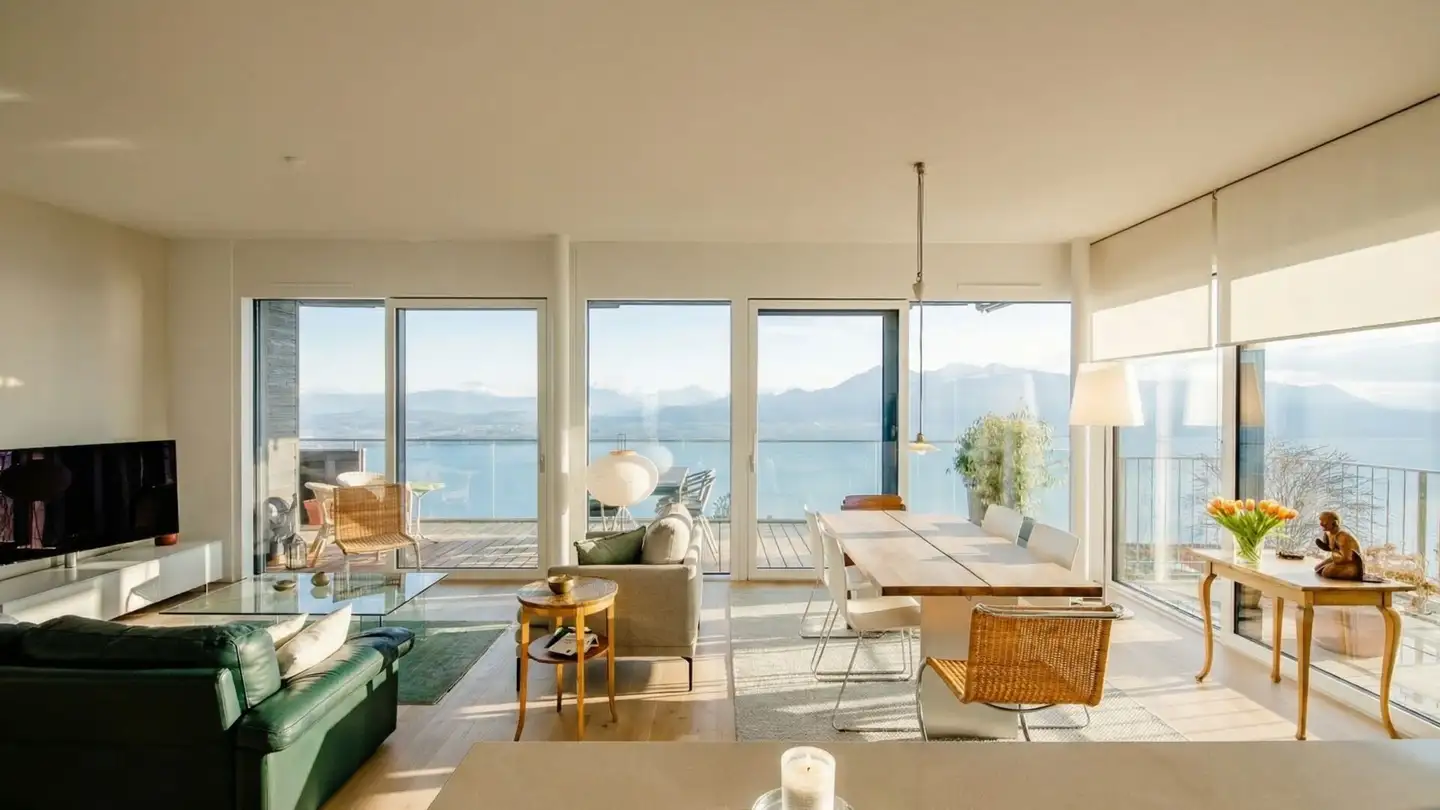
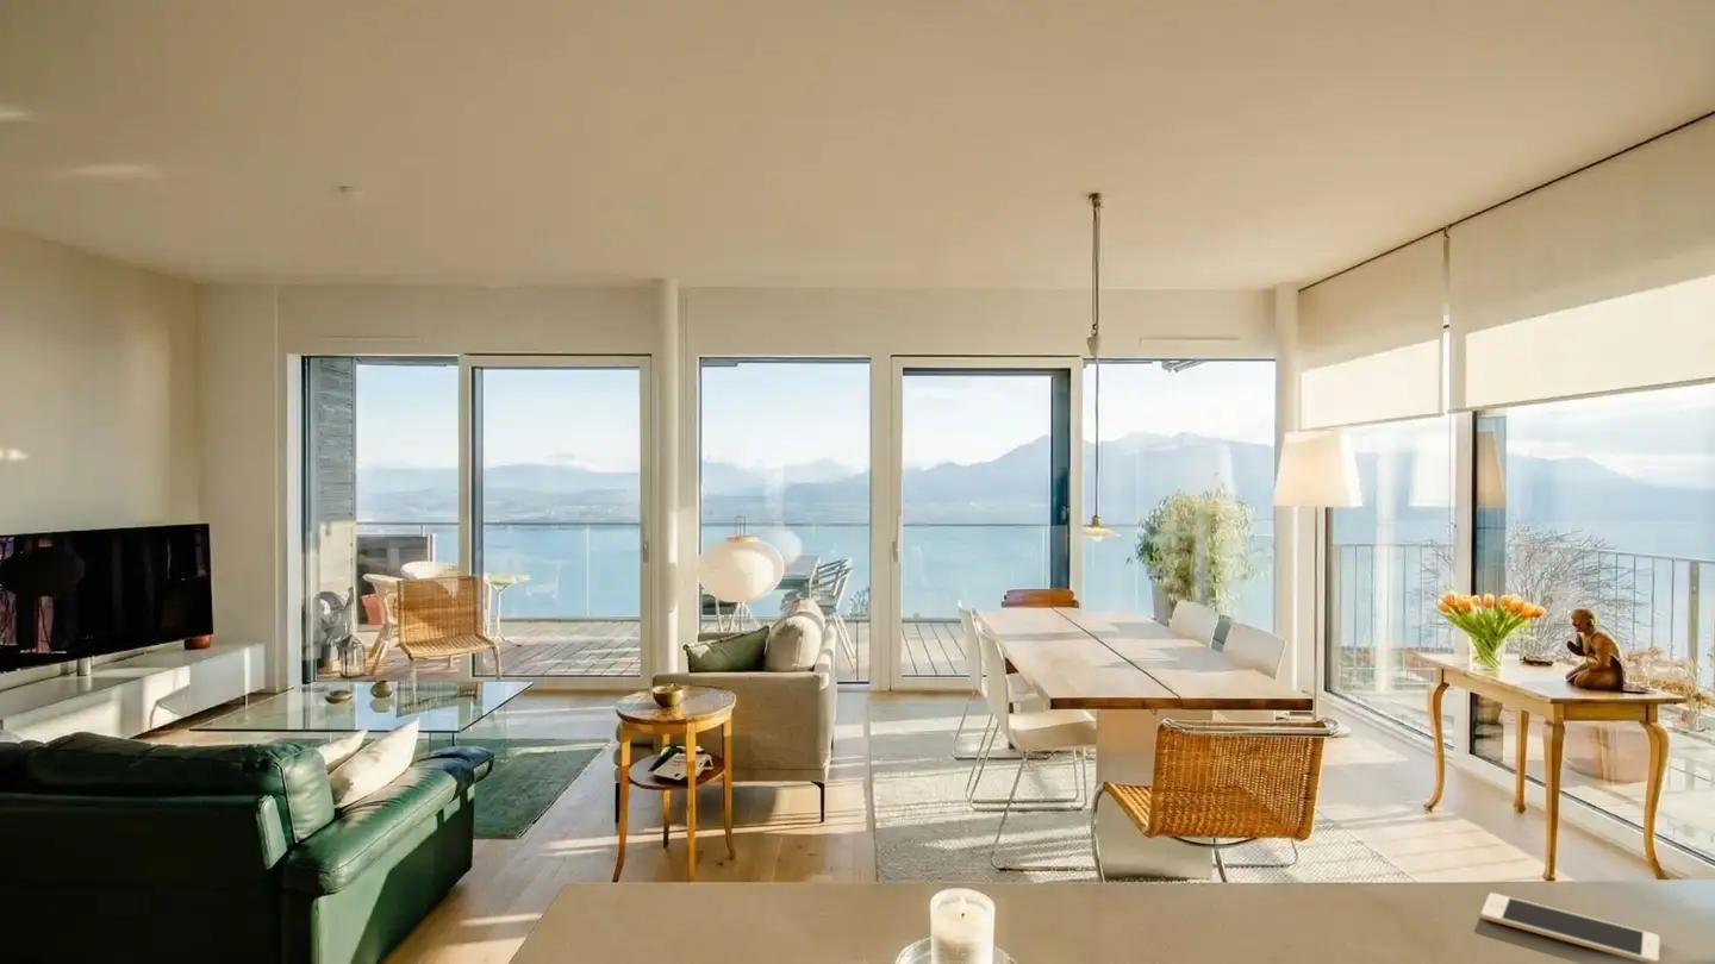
+ cell phone (1567, 926)
